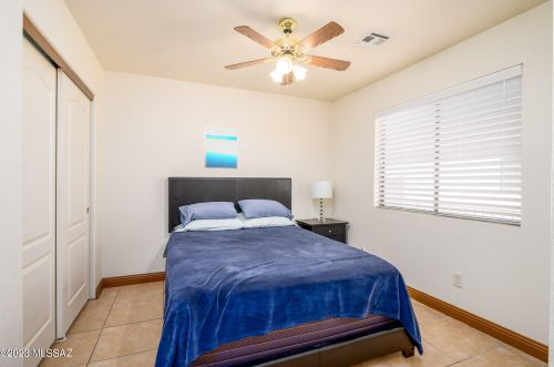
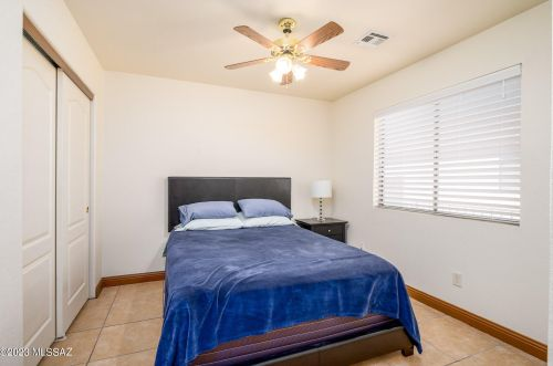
- wall art (220, 149)
